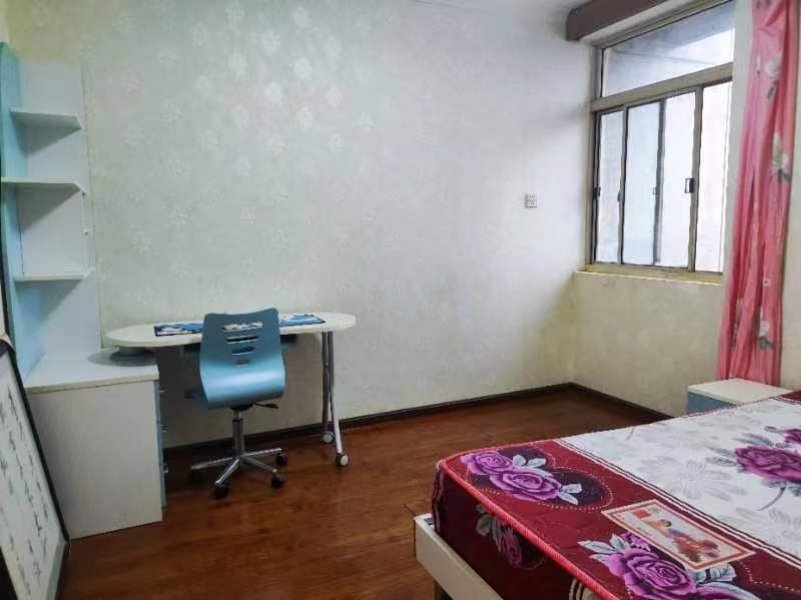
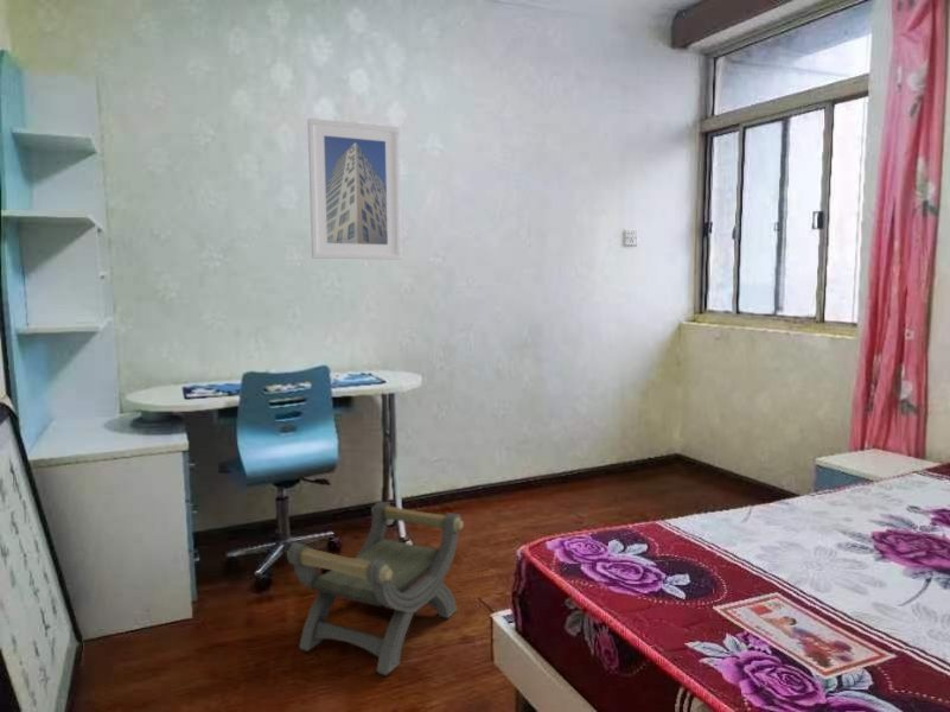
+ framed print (356, 191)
+ stool (381, 579)
